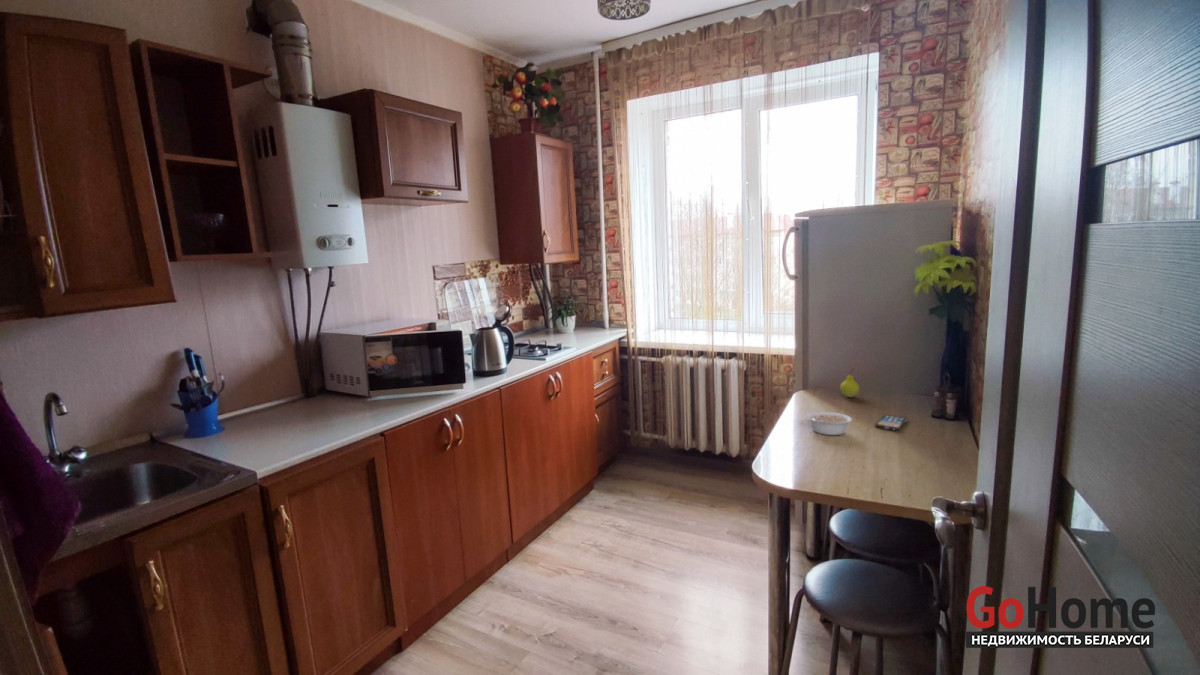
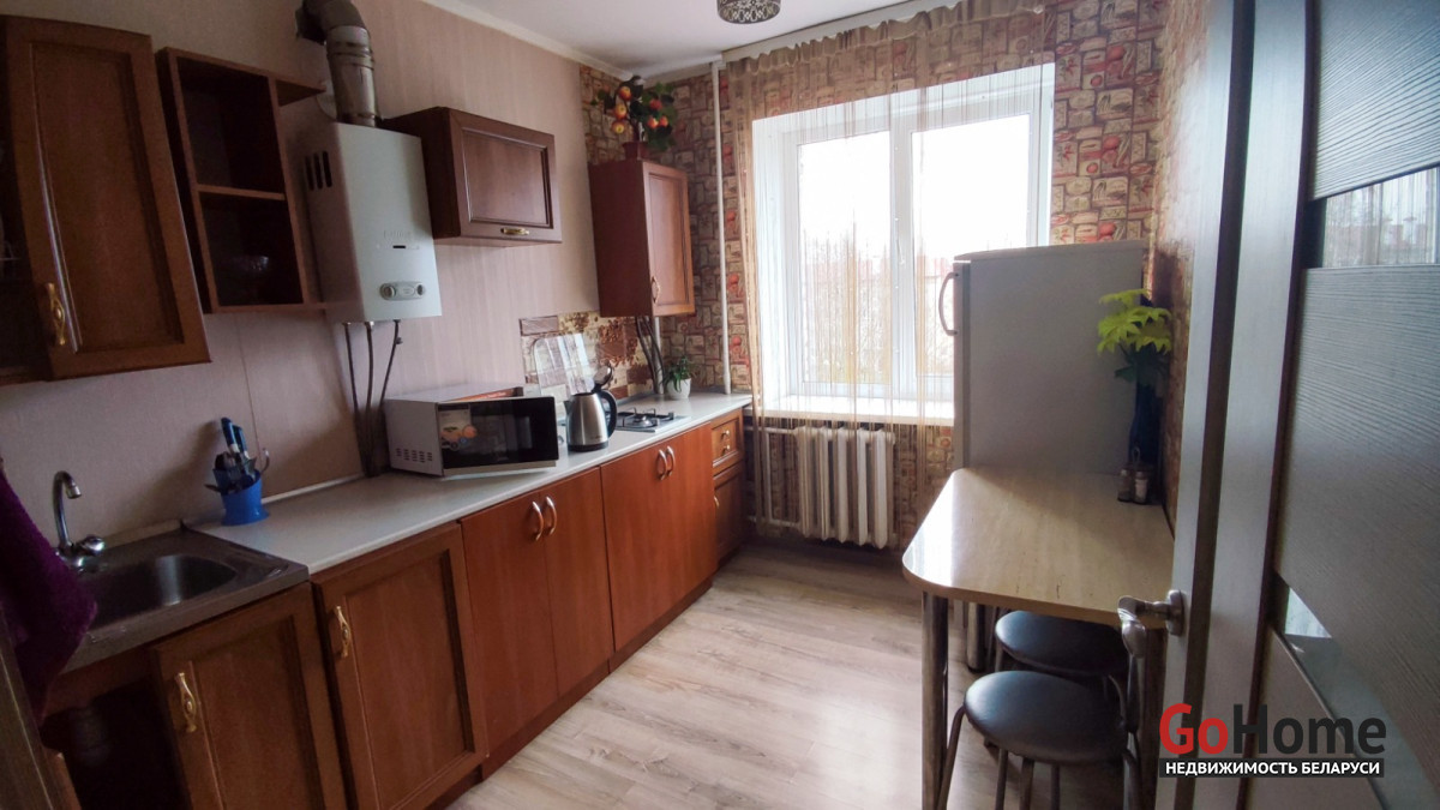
- smartphone (891, 422)
- fruit (849, 382)
- legume (830, 423)
